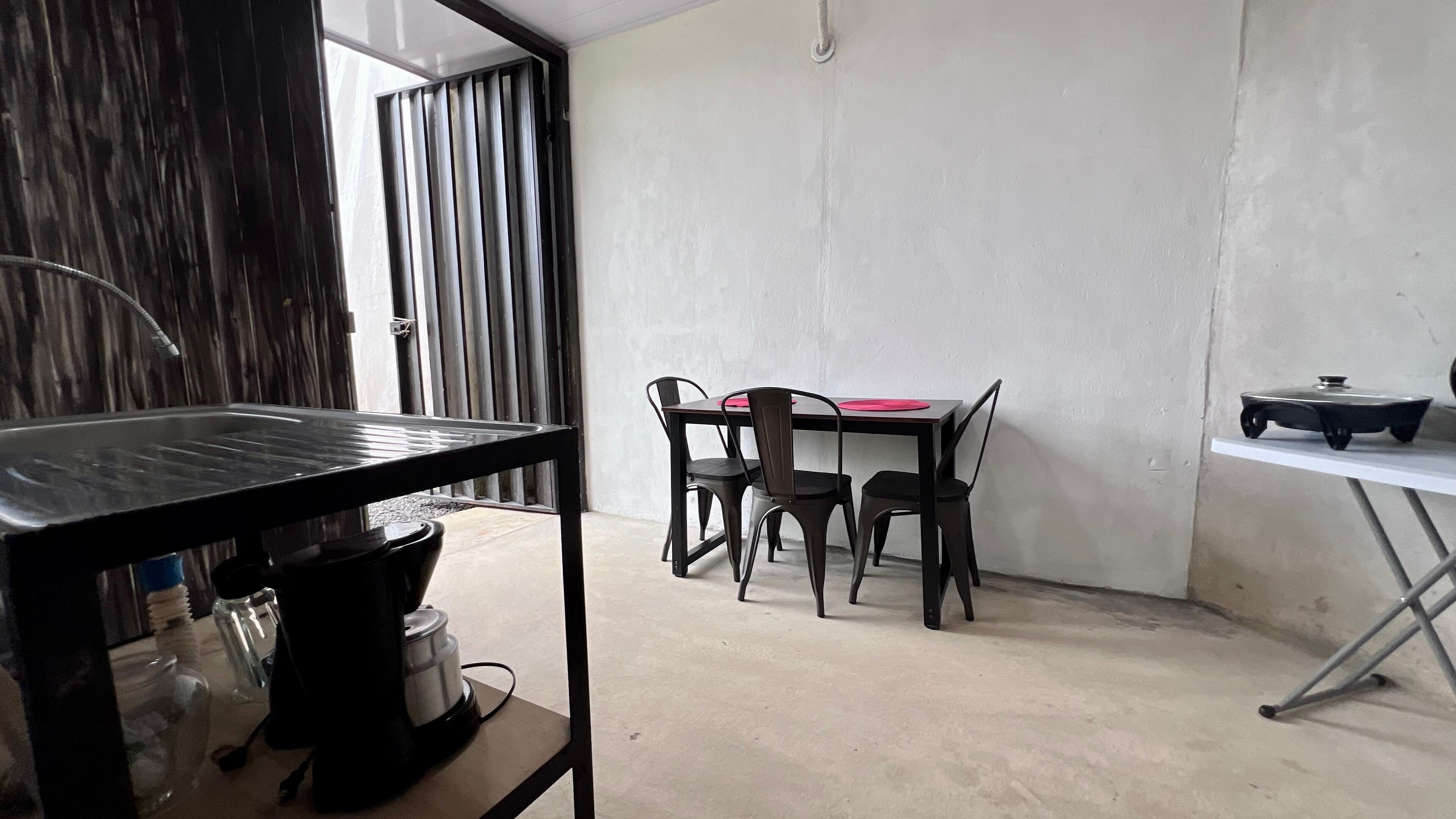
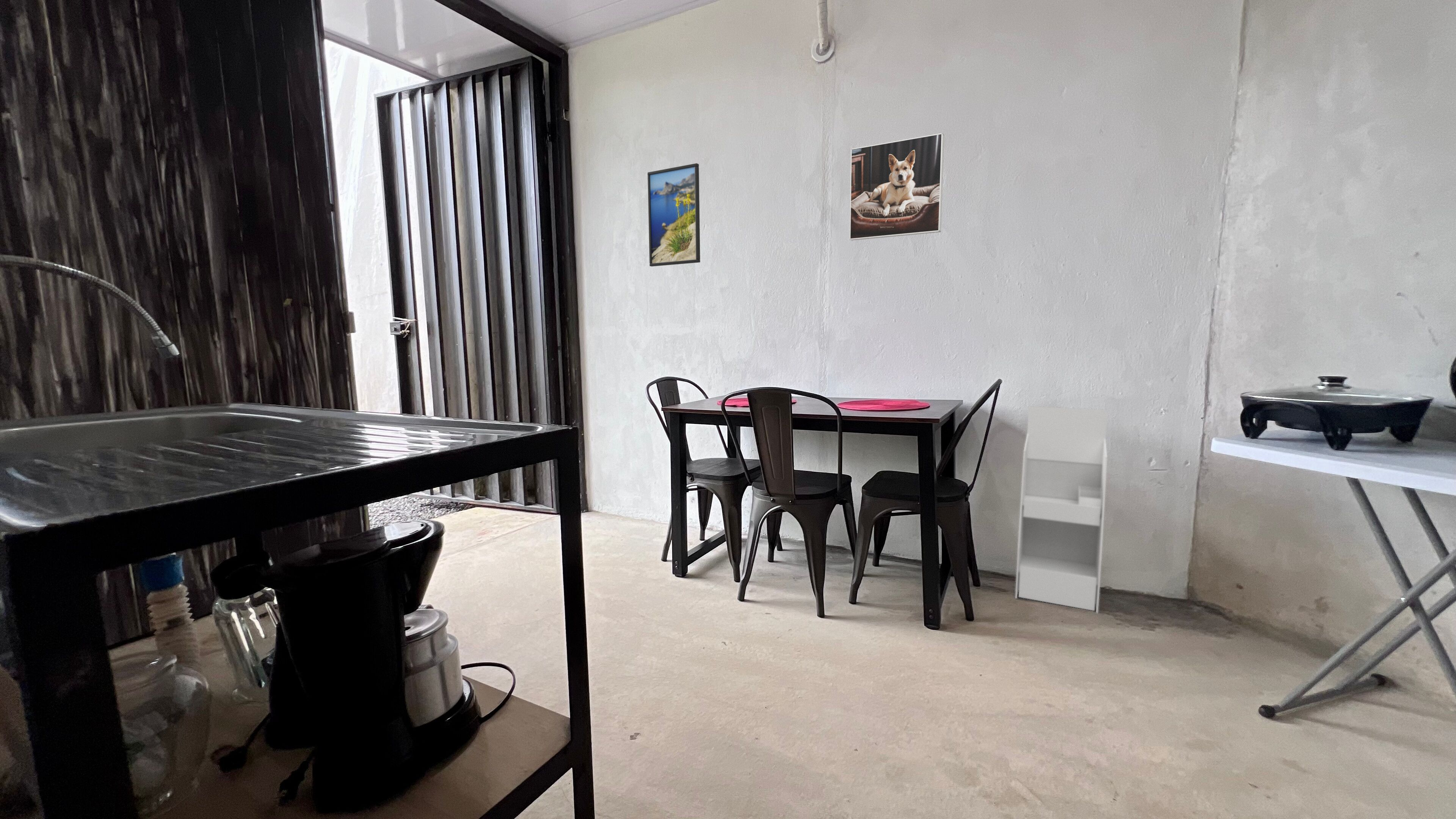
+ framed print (673, 217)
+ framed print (894, 189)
+ shelving unit (1061, 504)
